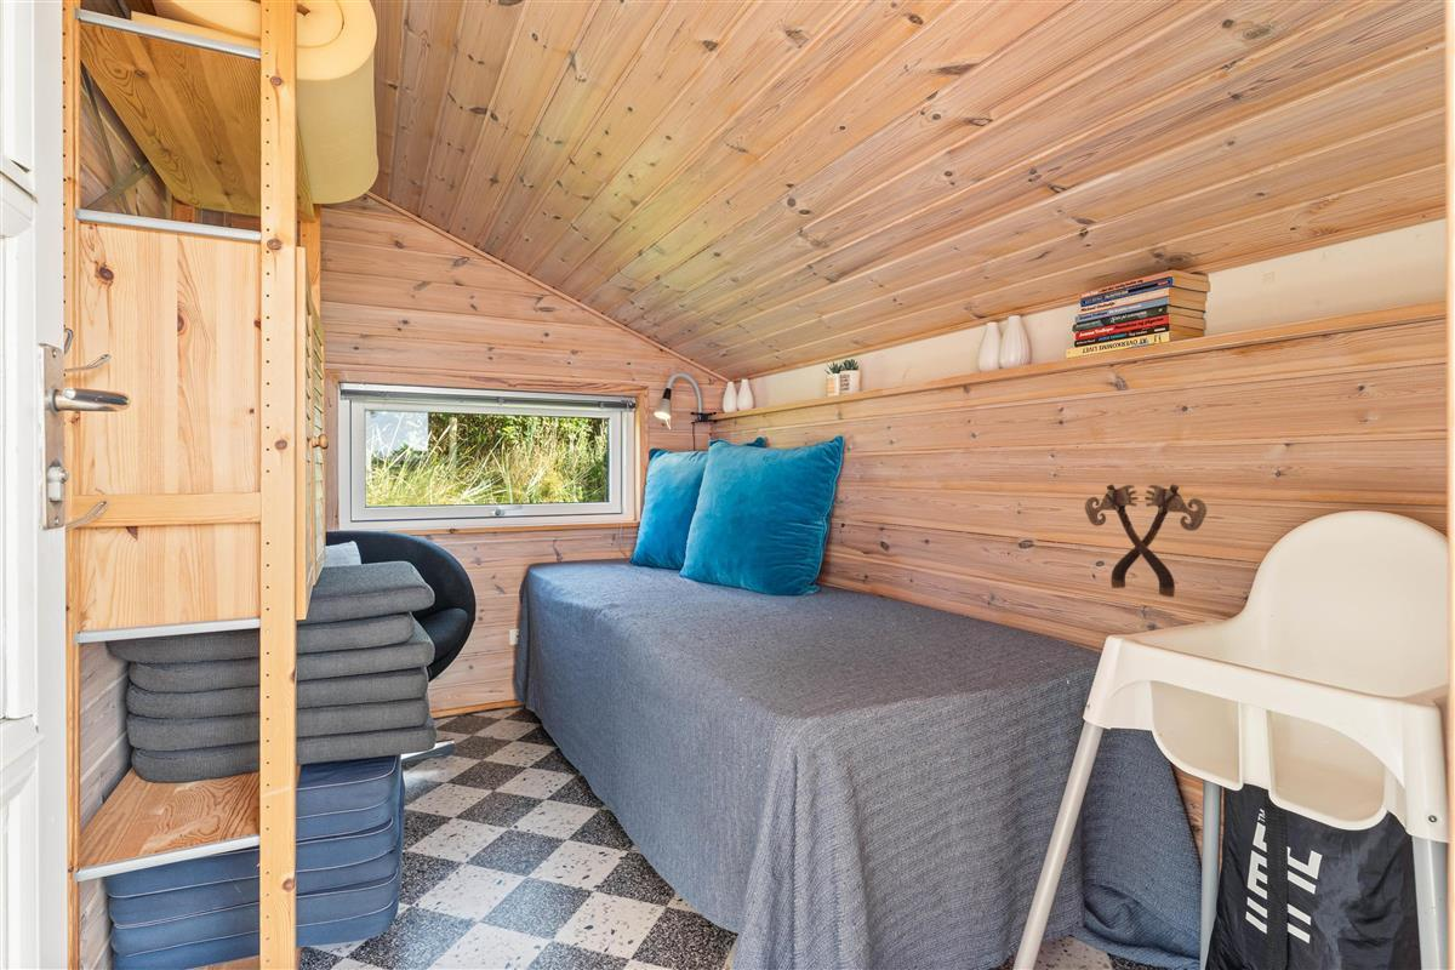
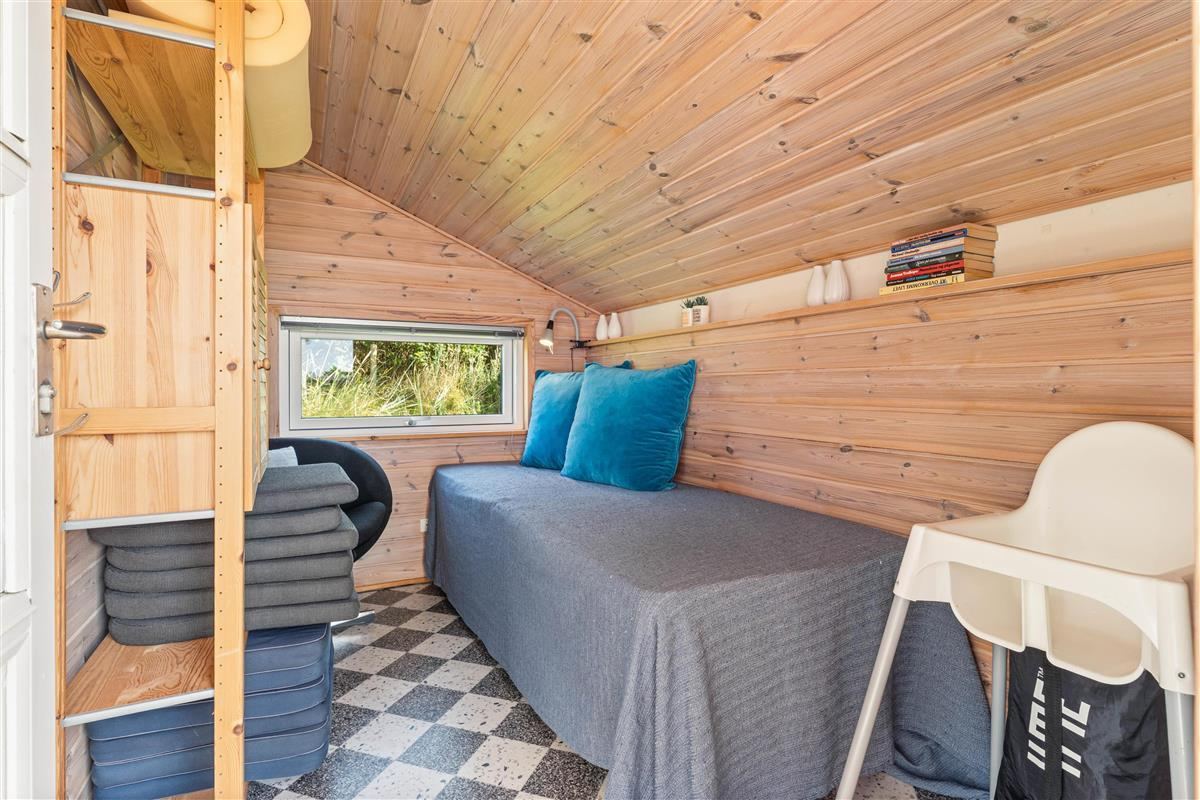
- decorative ornament (1142, 540)
